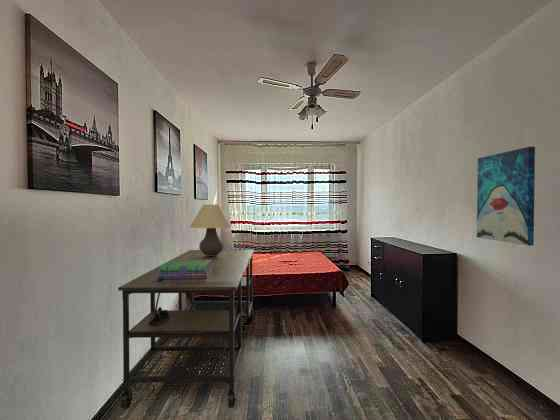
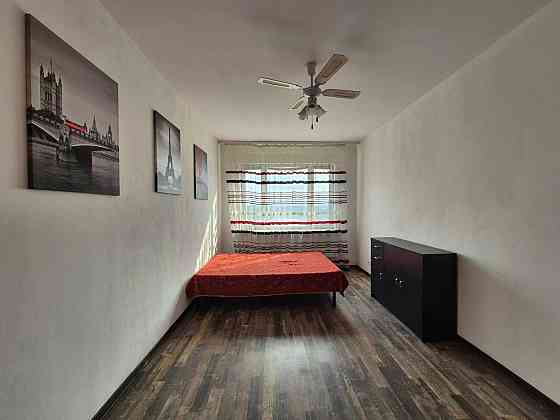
- stack of books (187, 268)
- wall art (502, 197)
- table lamp (211, 230)
- desk (206, 306)
